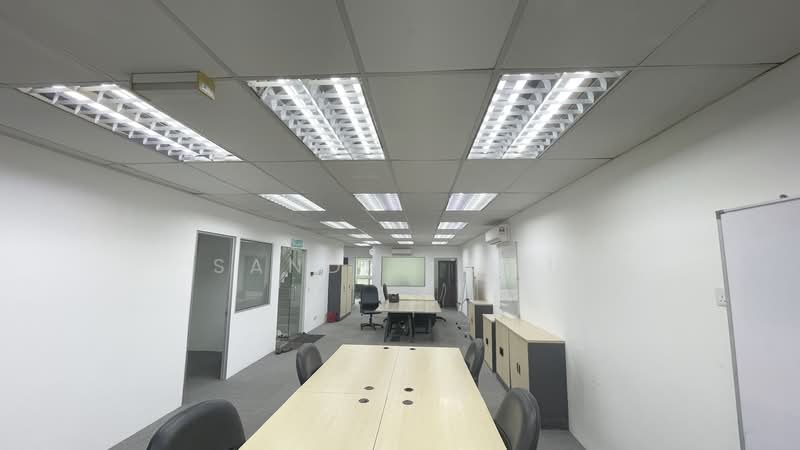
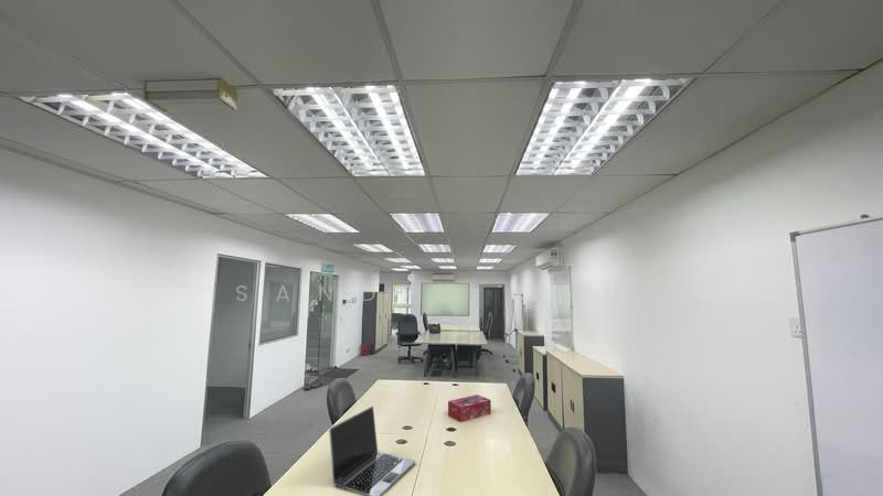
+ tissue box (469, 407)
+ laptop (374, 446)
